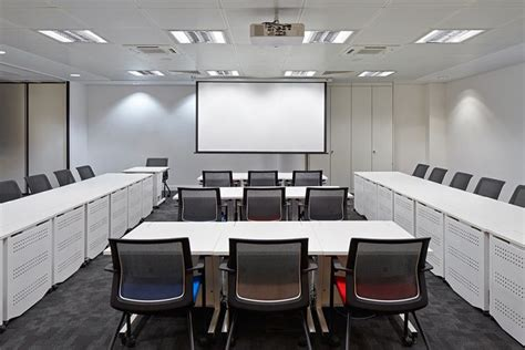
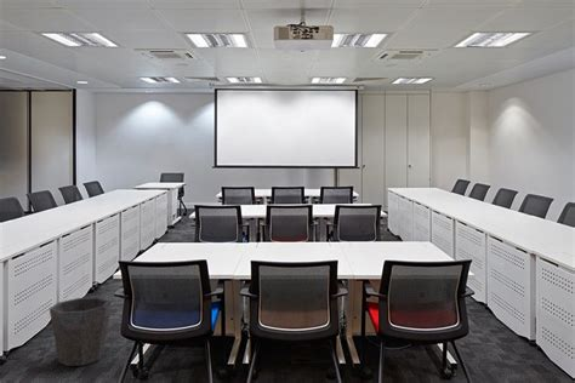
+ waste bin (81, 331)
